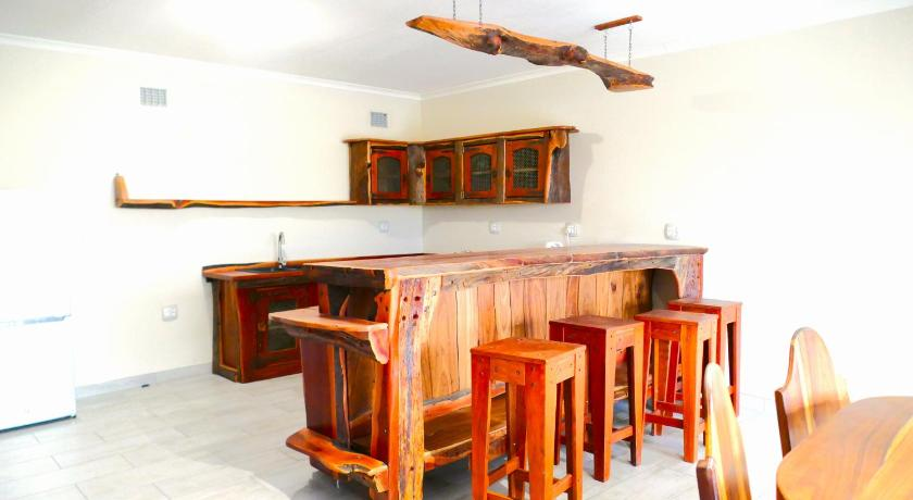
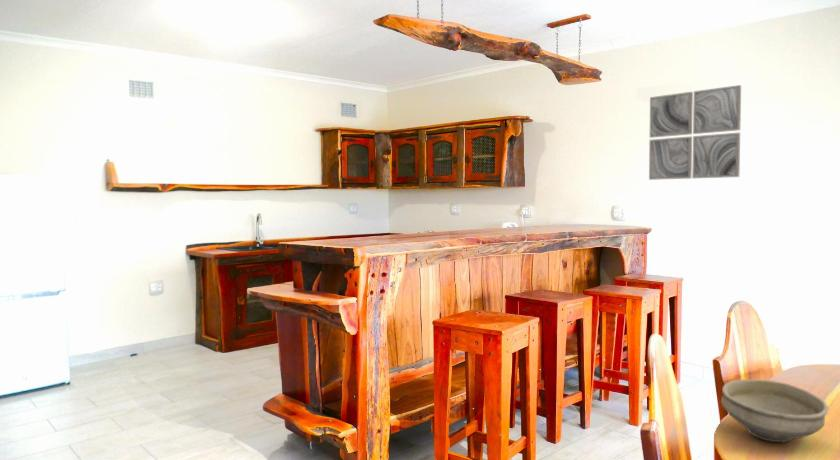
+ bowl (772, 414)
+ wall art (693, 136)
